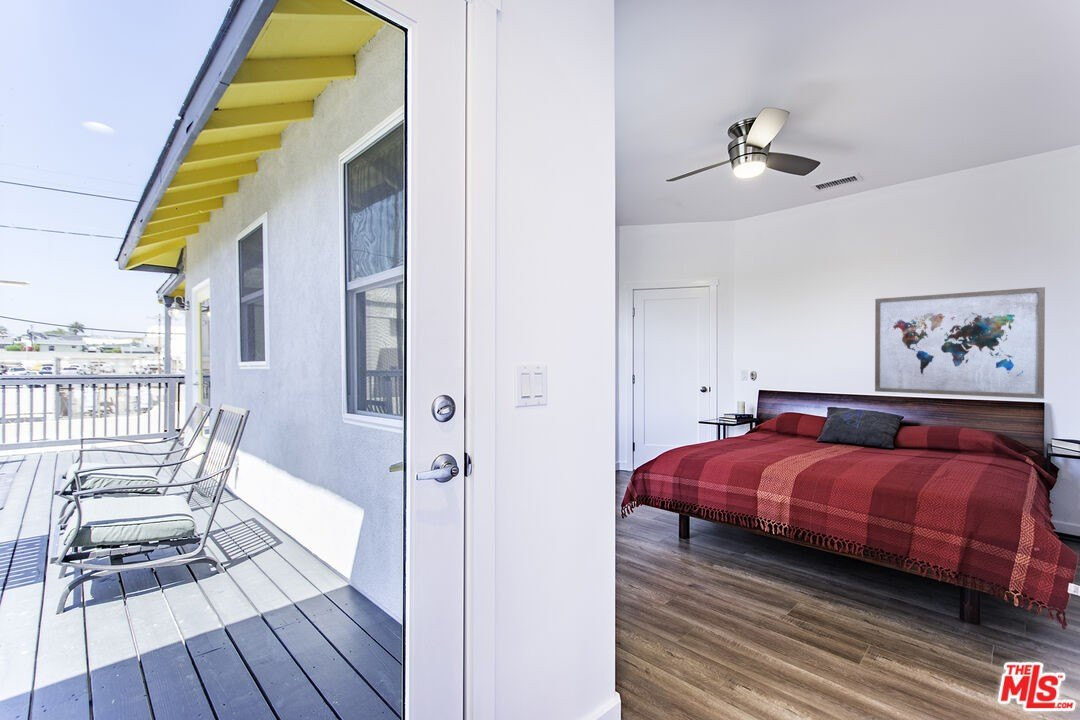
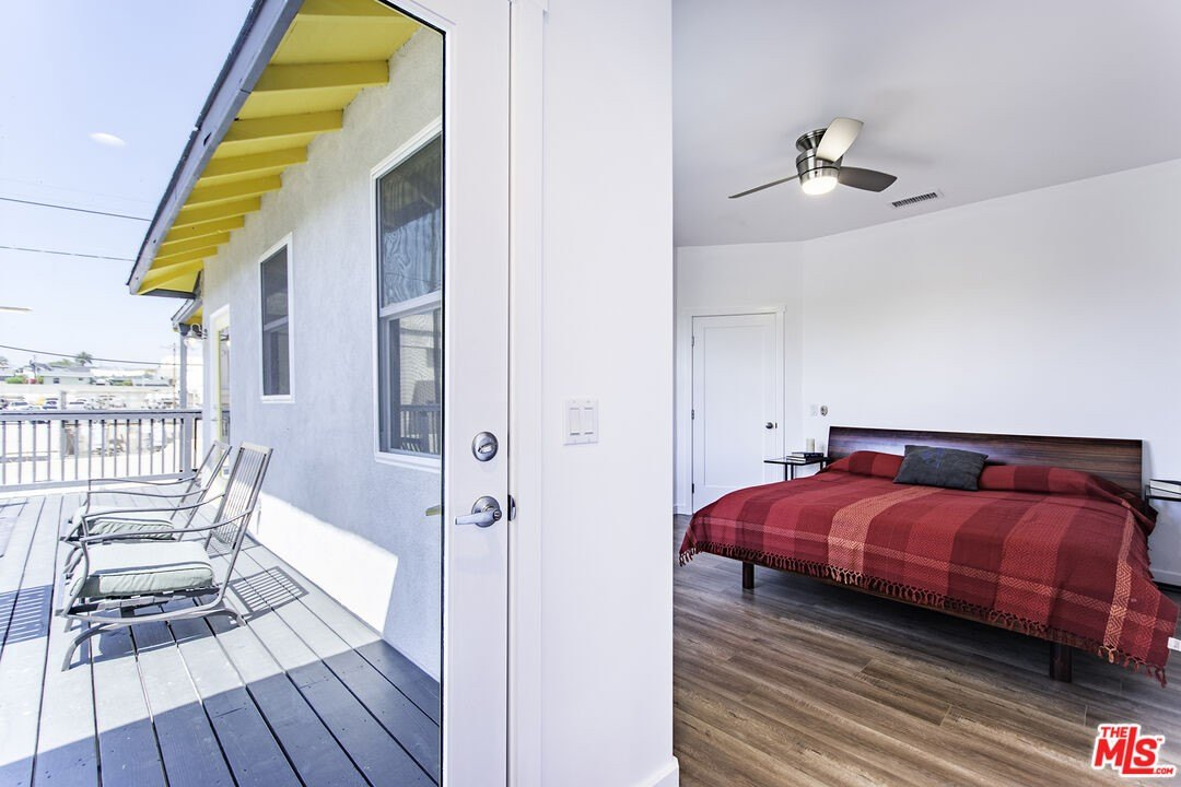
- wall art (952, 344)
